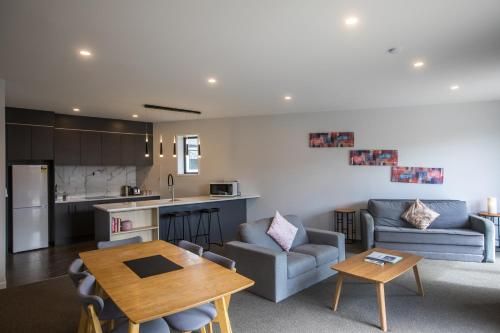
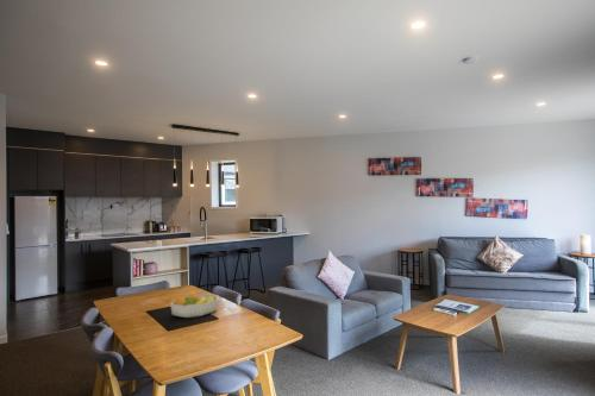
+ fruit bowl (195, 303)
